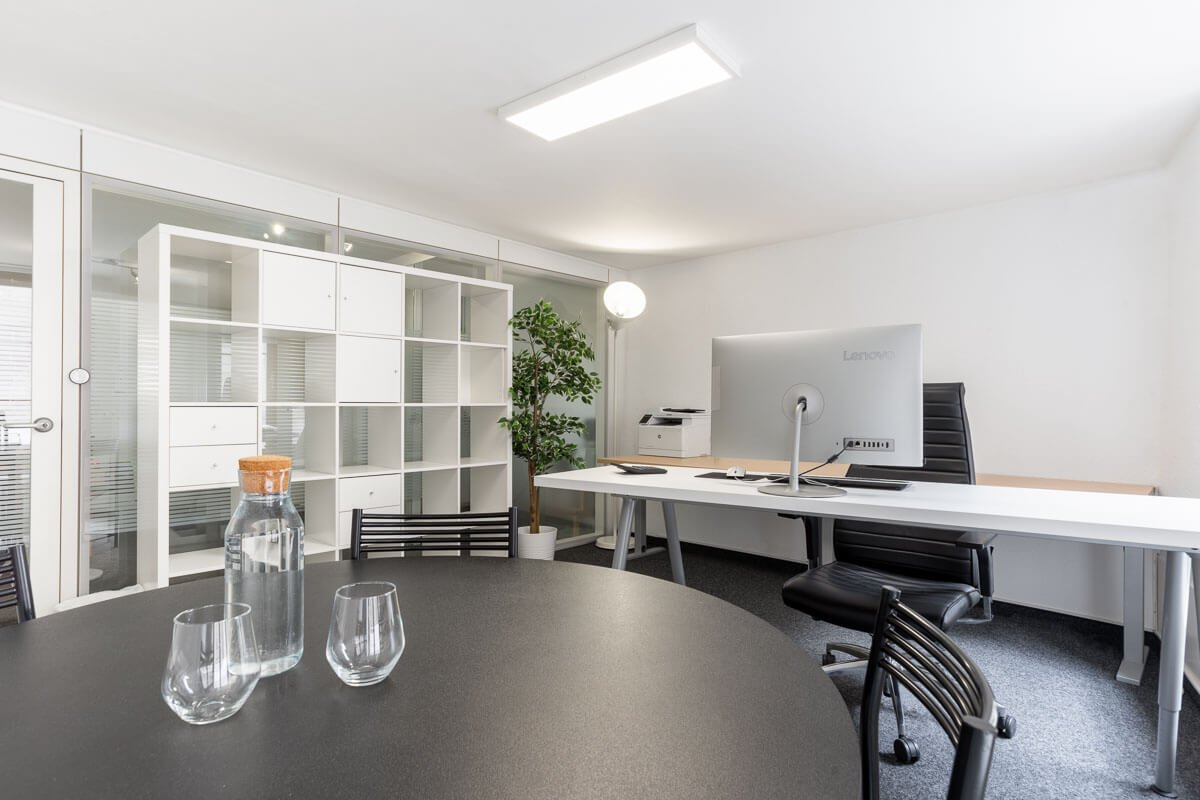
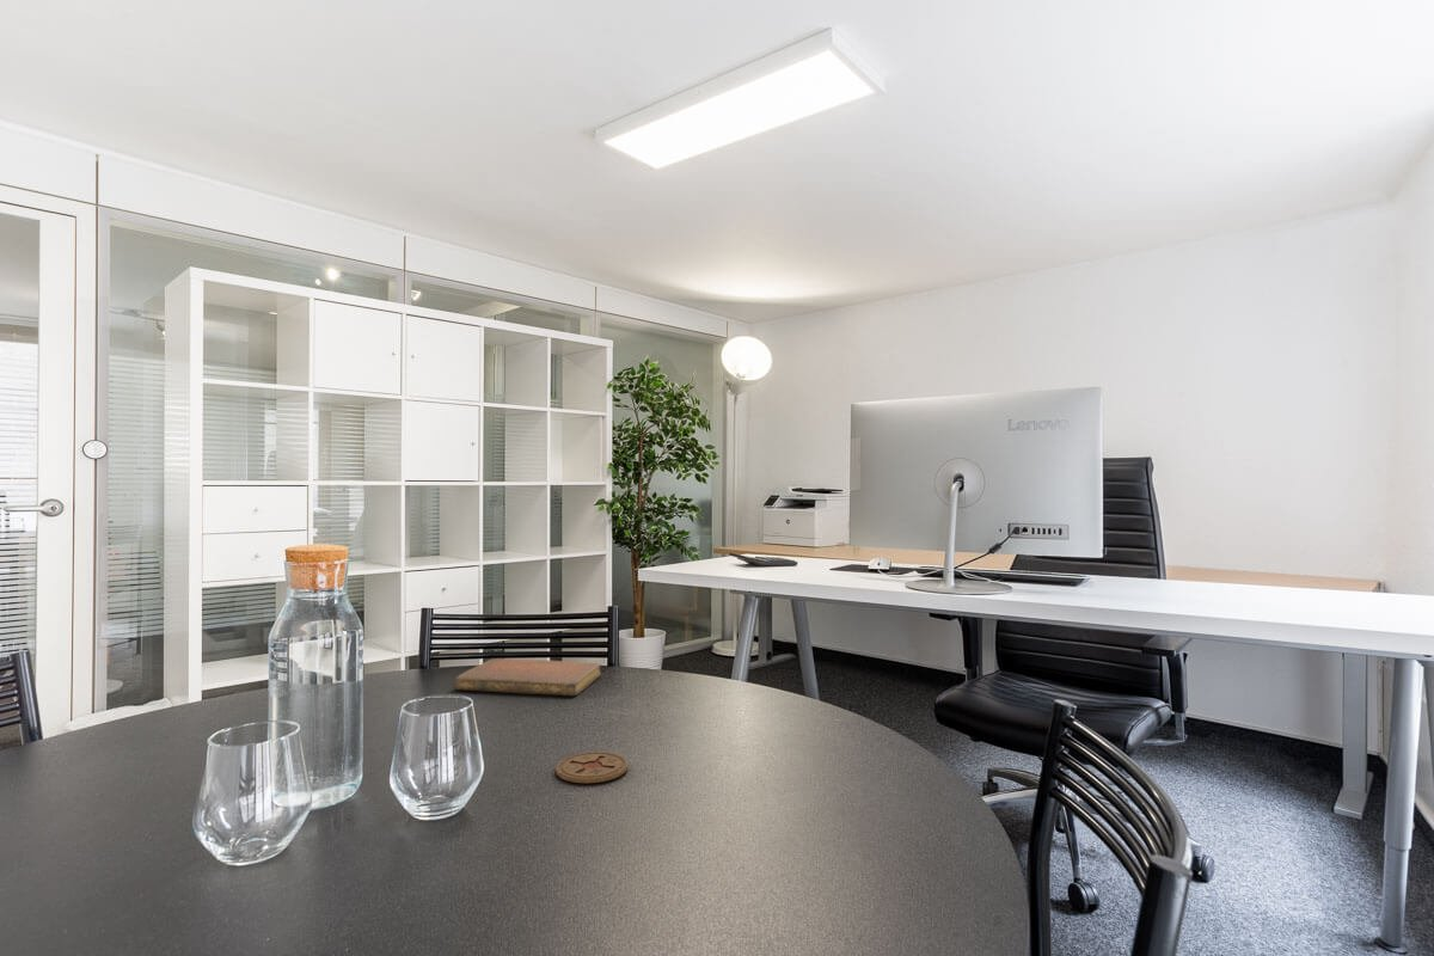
+ notebook (531, 675)
+ coaster (592, 766)
